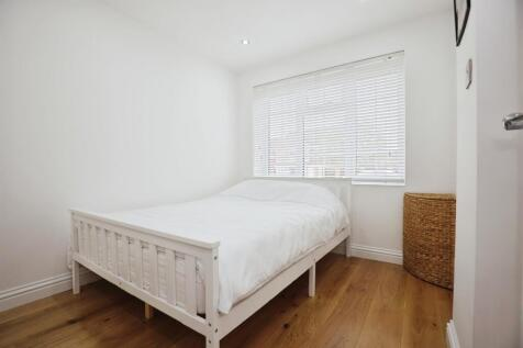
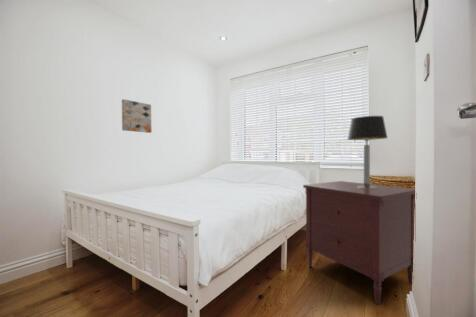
+ wall art (137, 116)
+ dresser (356, 230)
+ table lamp (366, 152)
